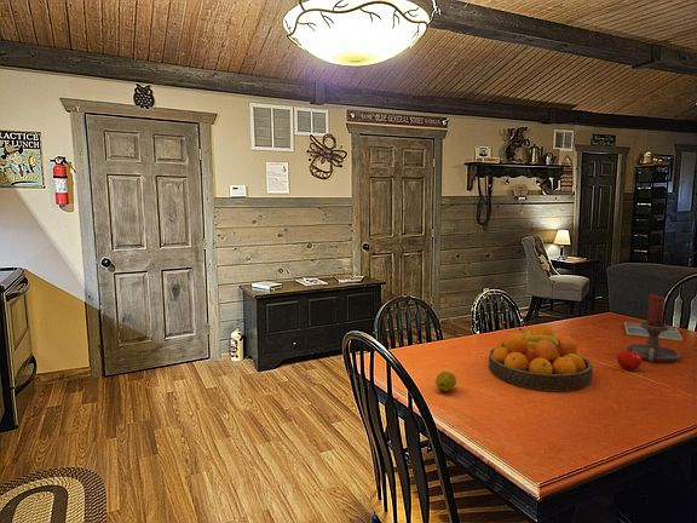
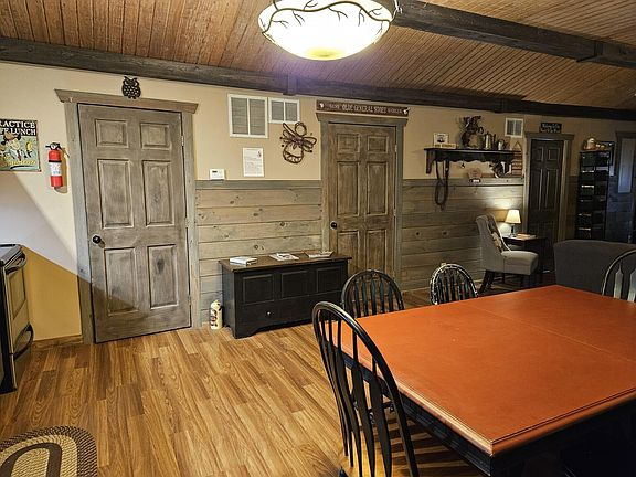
- fruit (445, 380)
- apple (629, 358)
- fruit bowl (538, 351)
- drink coaster (647, 333)
- candle holder (653, 327)
